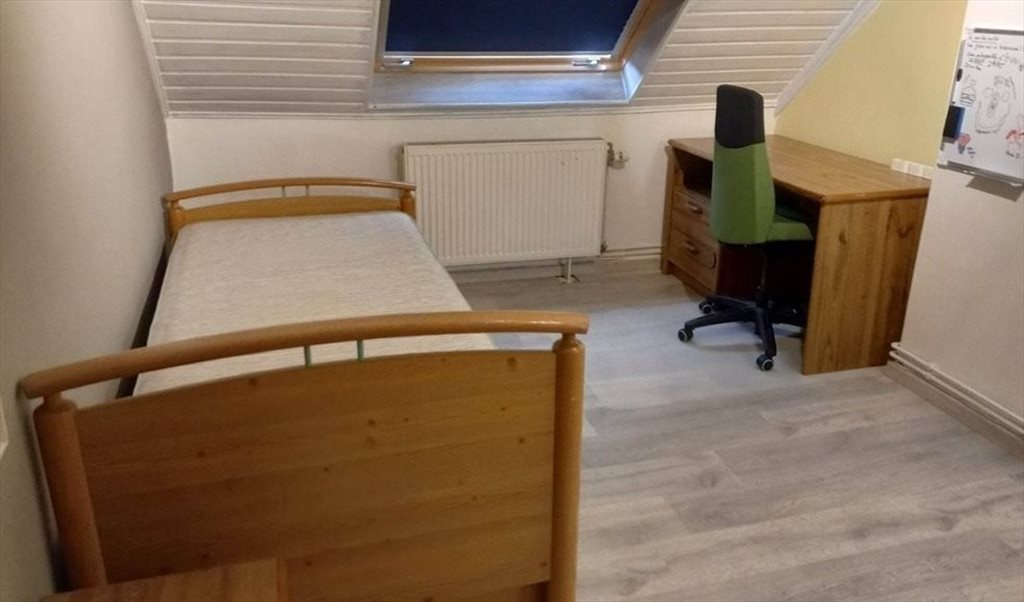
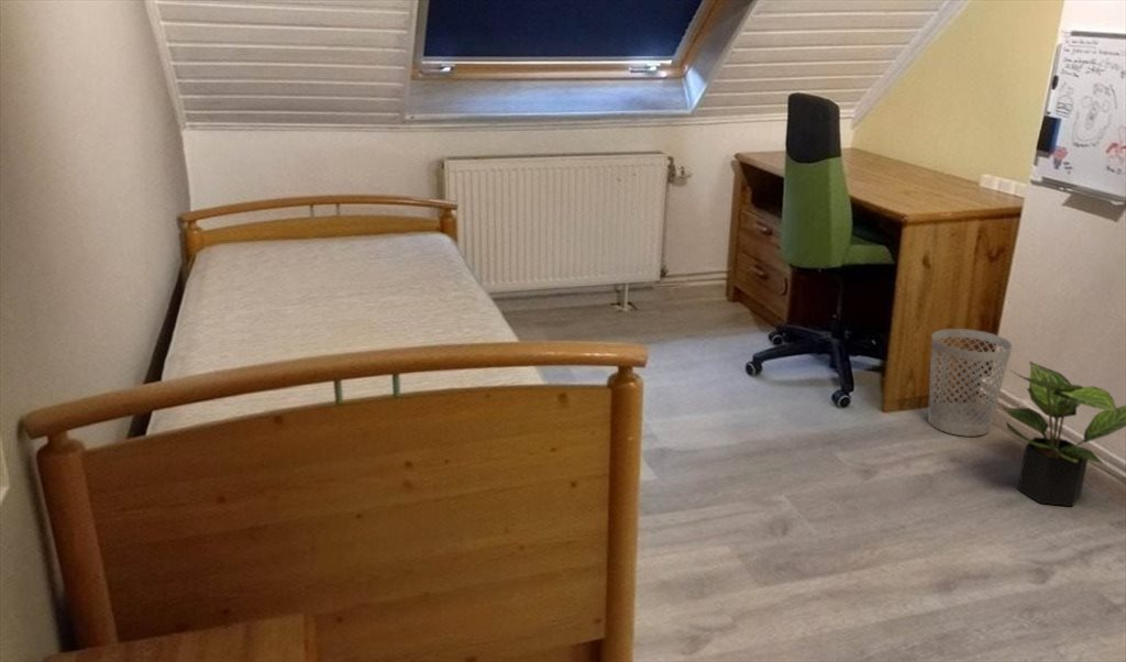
+ wastebasket (964, 383)
+ potted plant (1047, 427)
